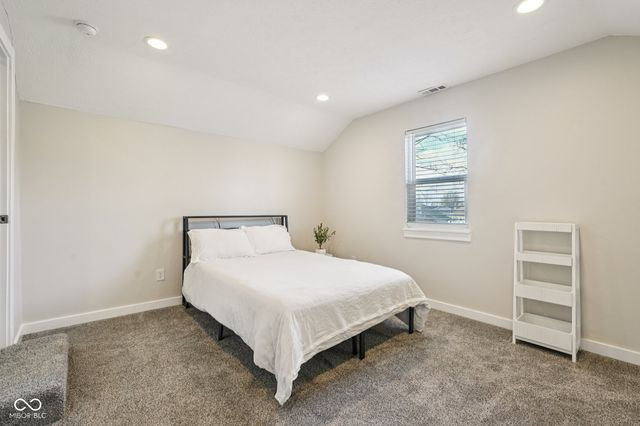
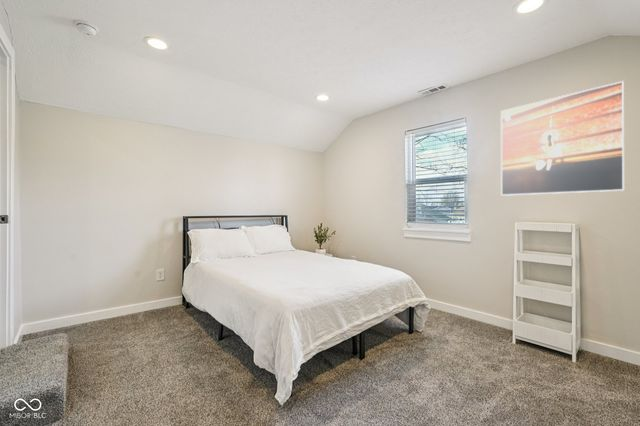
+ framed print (554, 145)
